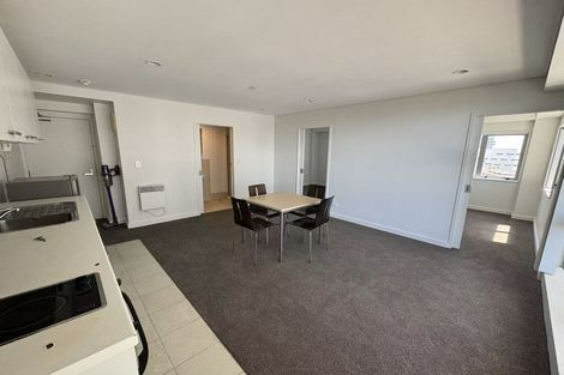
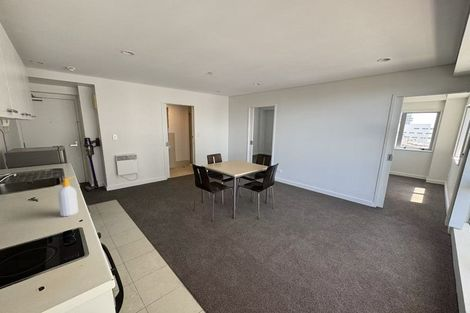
+ soap bottle (68, 195)
